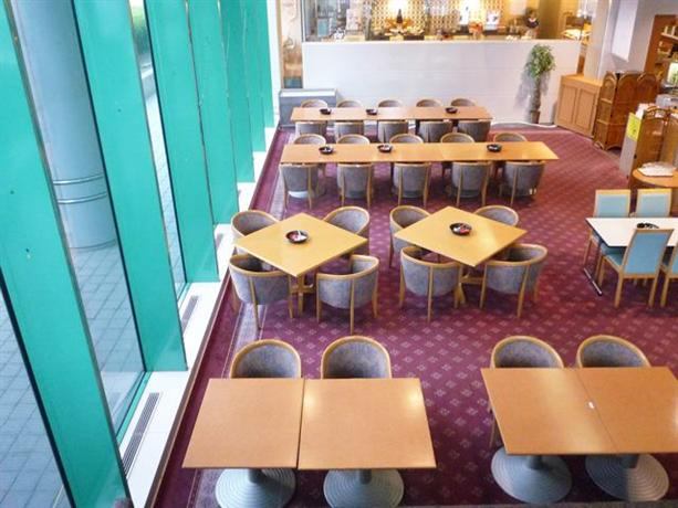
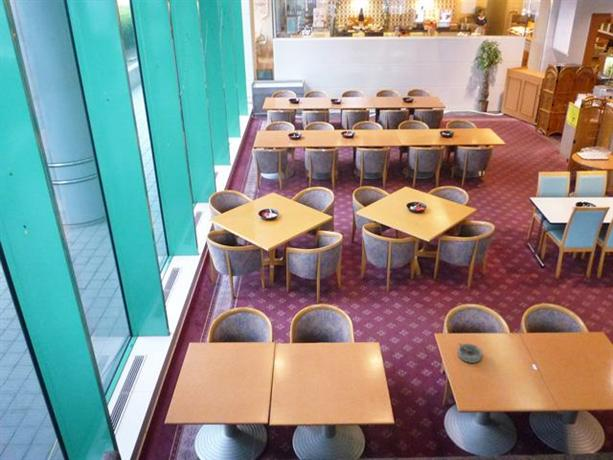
+ ashtray (468, 352)
